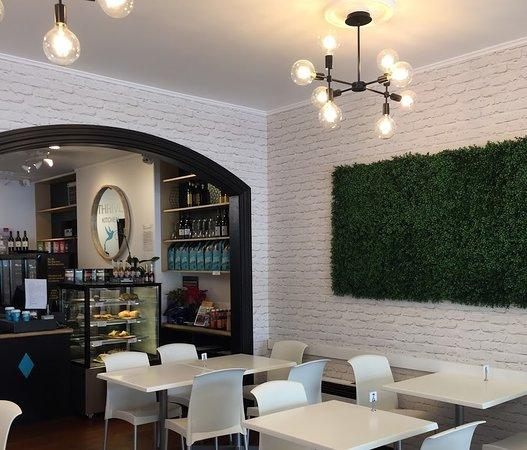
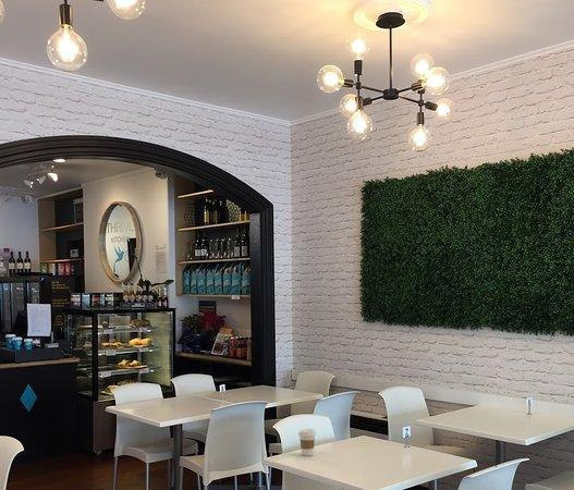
+ coffee cup (307, 442)
